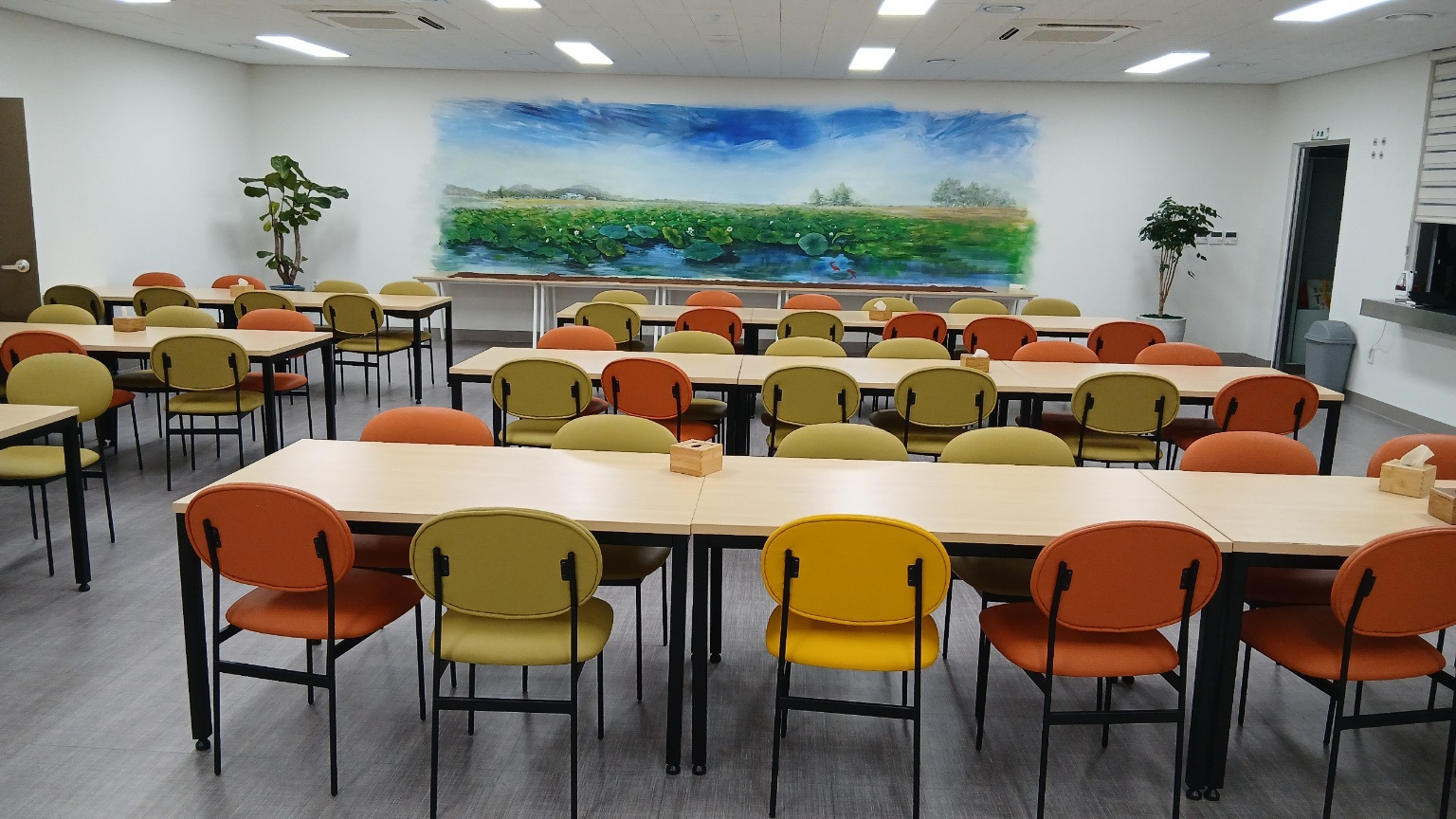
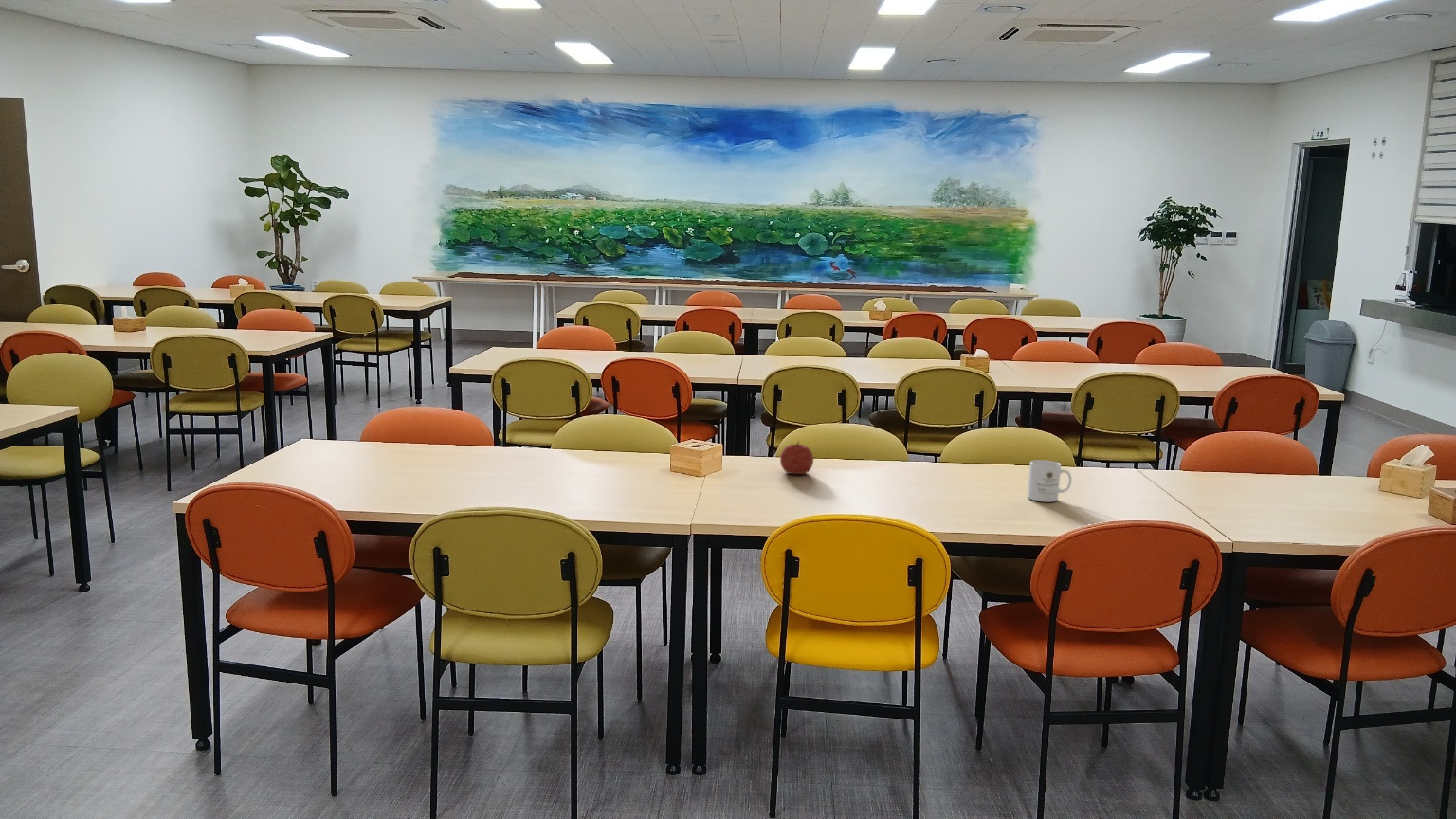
+ fruit (797, 456)
+ mug (1050, 481)
